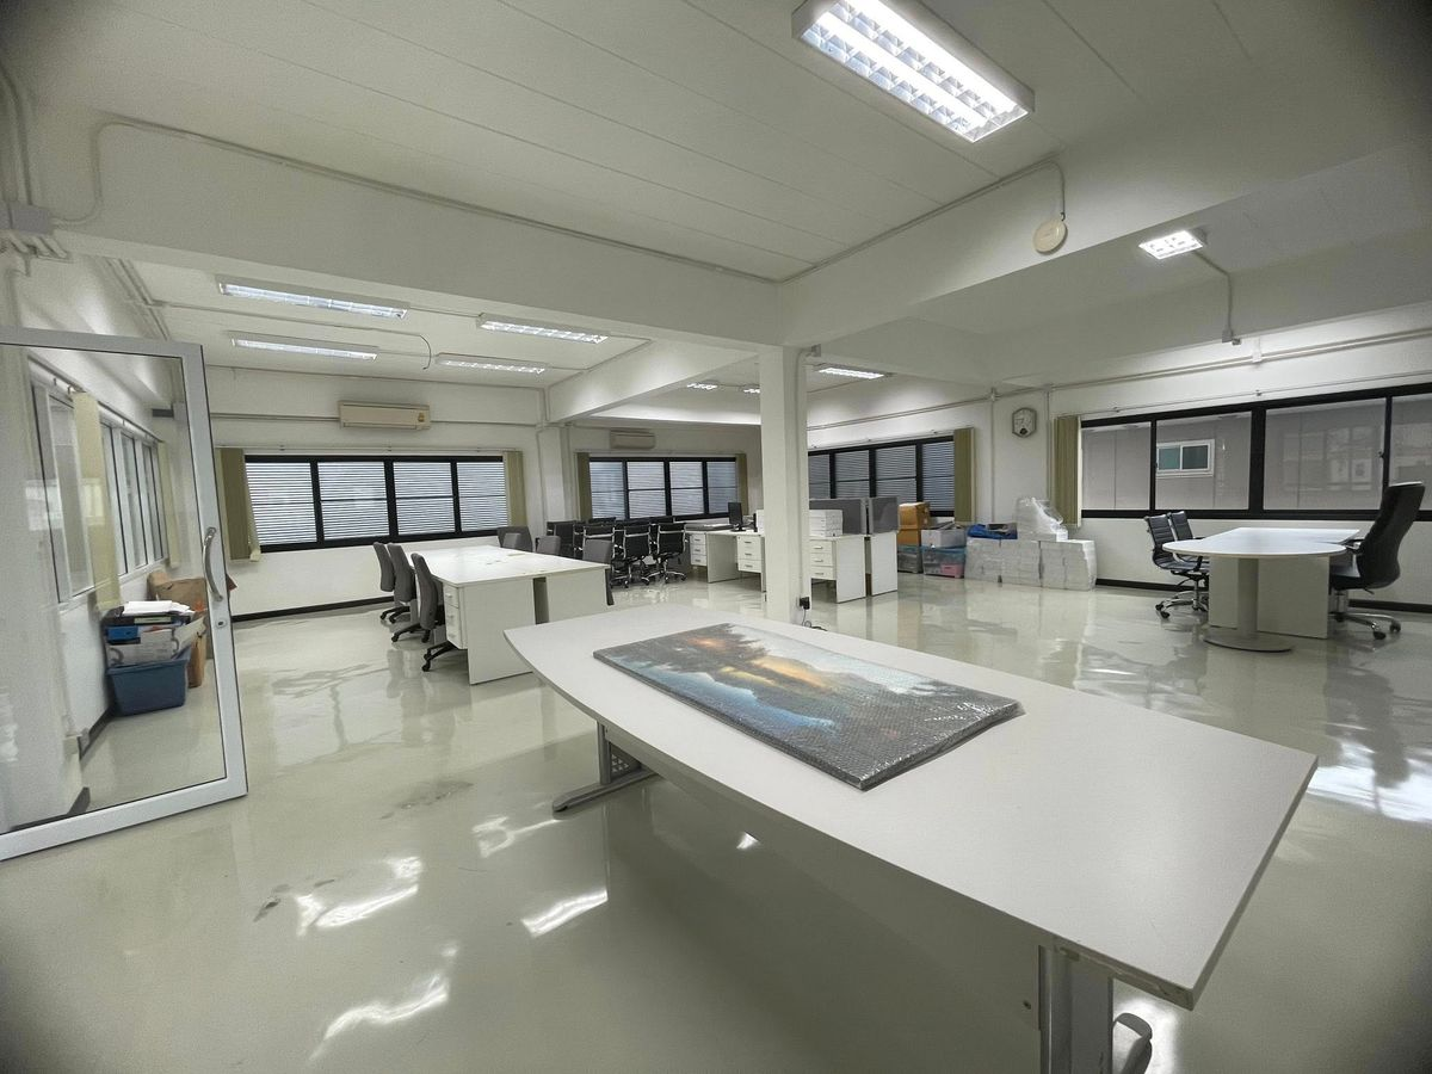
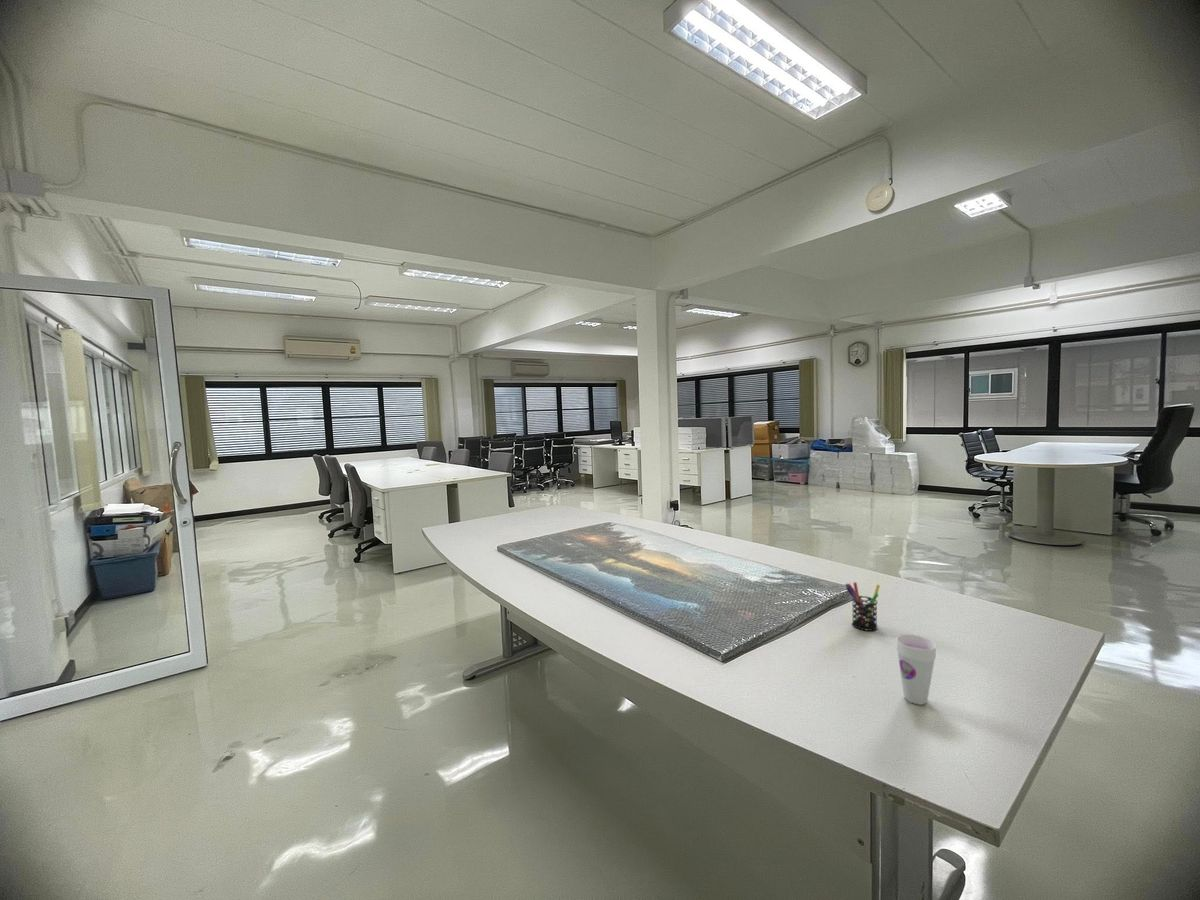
+ pen holder (865, 604)
+ cup (915, 670)
